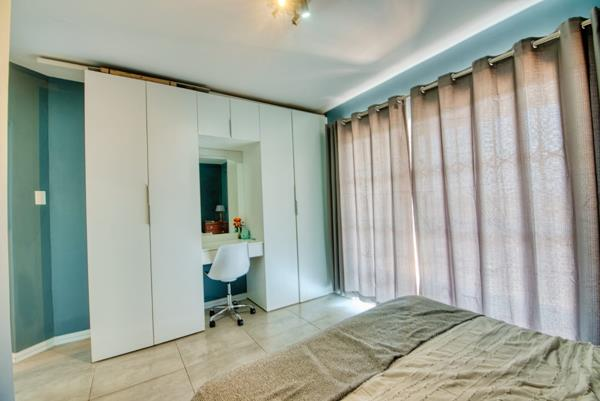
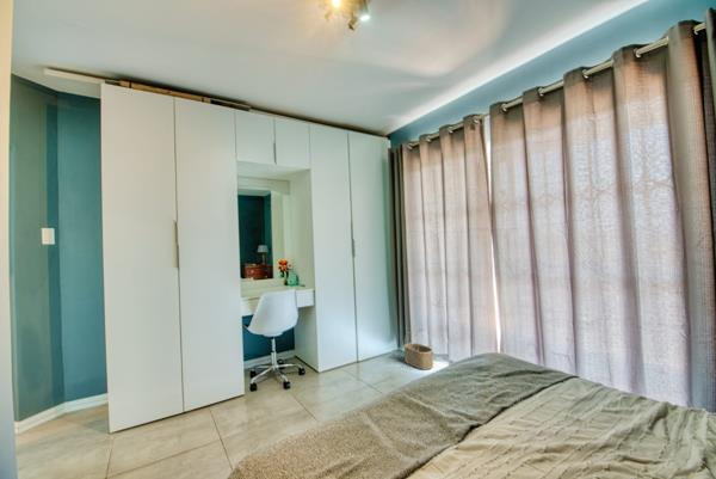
+ wicker basket (418, 348)
